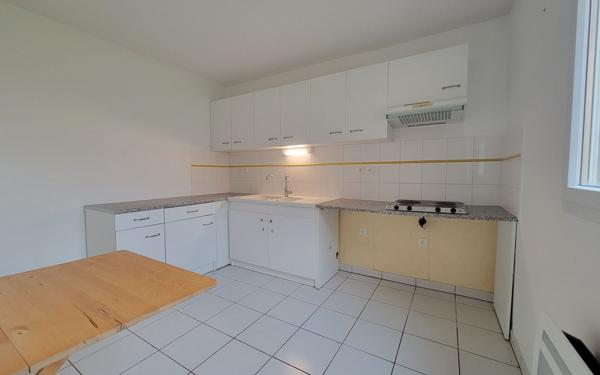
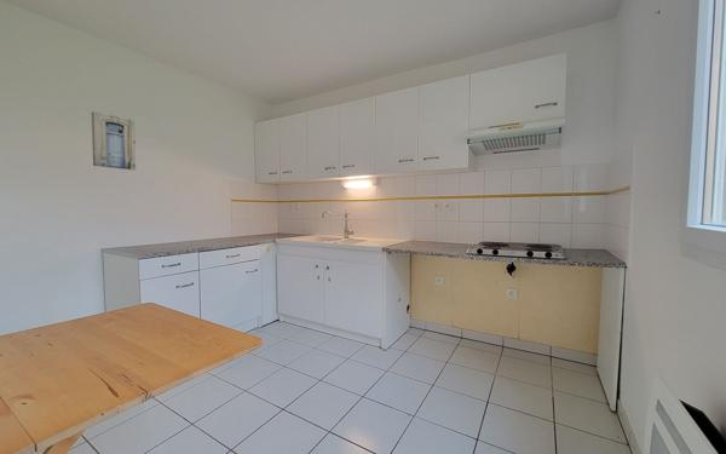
+ wall art (114, 142)
